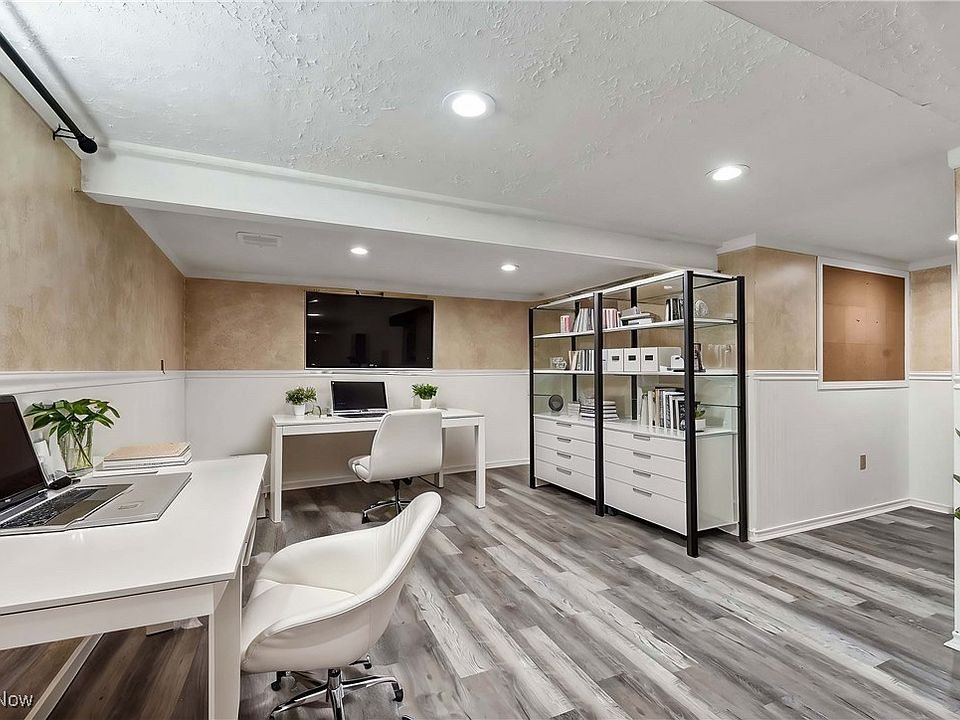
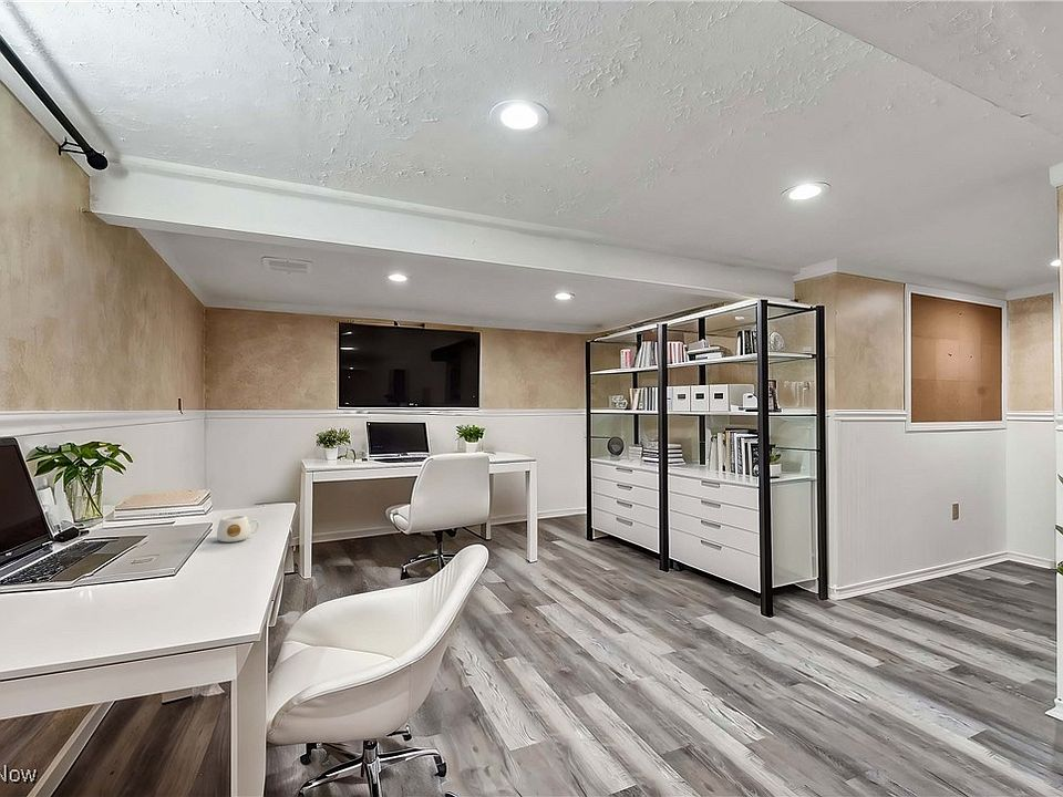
+ mug (238, 528)
